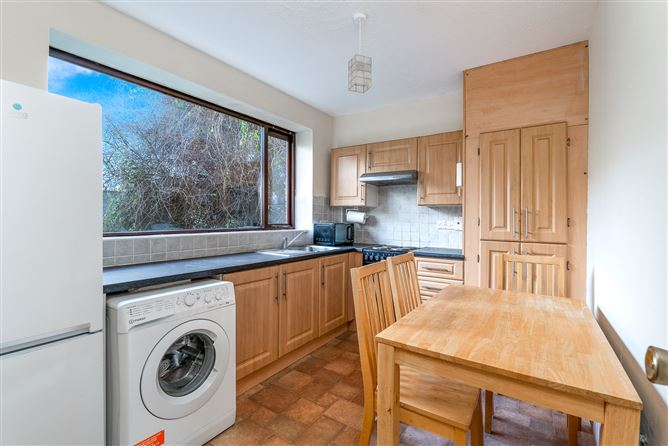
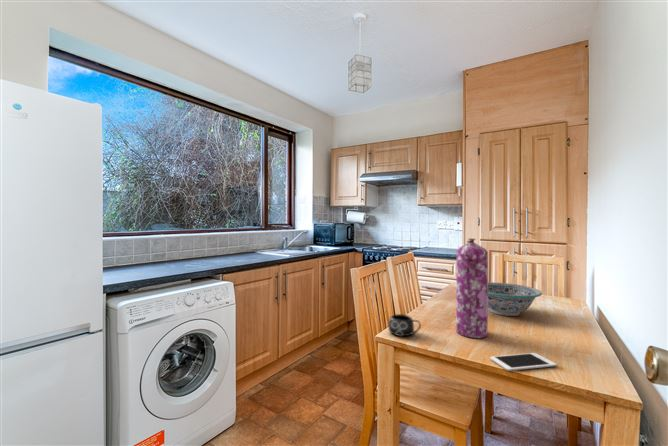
+ cell phone (522, 361)
+ mug (404, 325)
+ decorative bowl (504, 300)
+ gas cylinder (471, 285)
